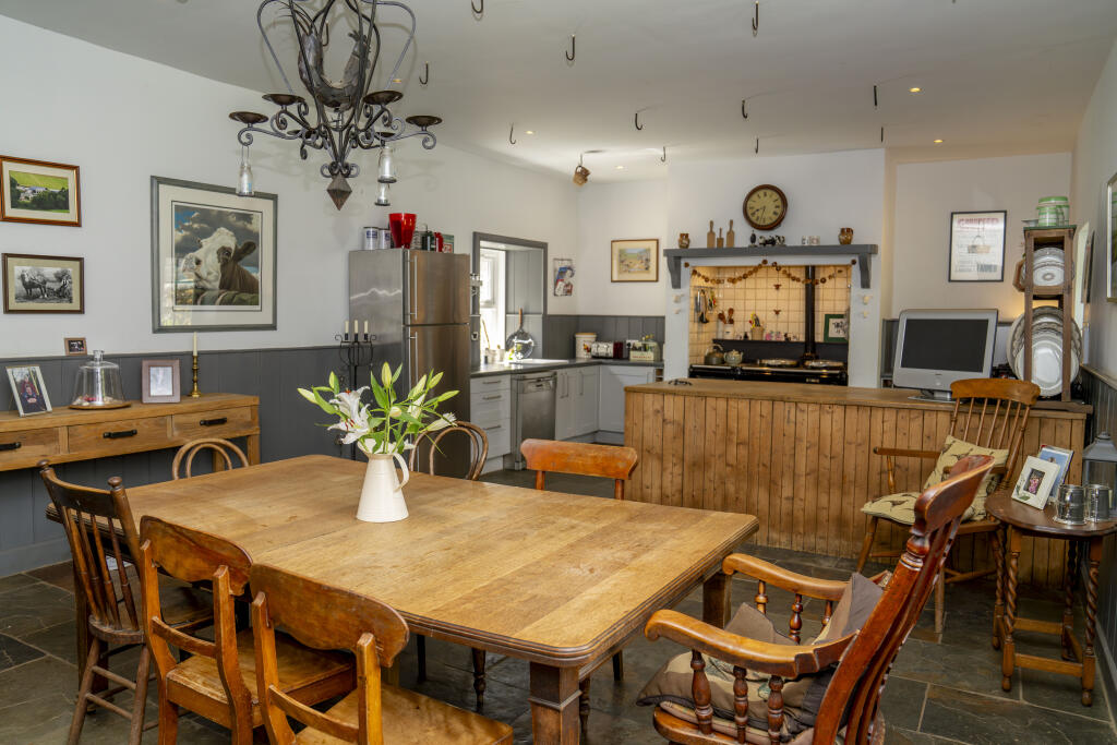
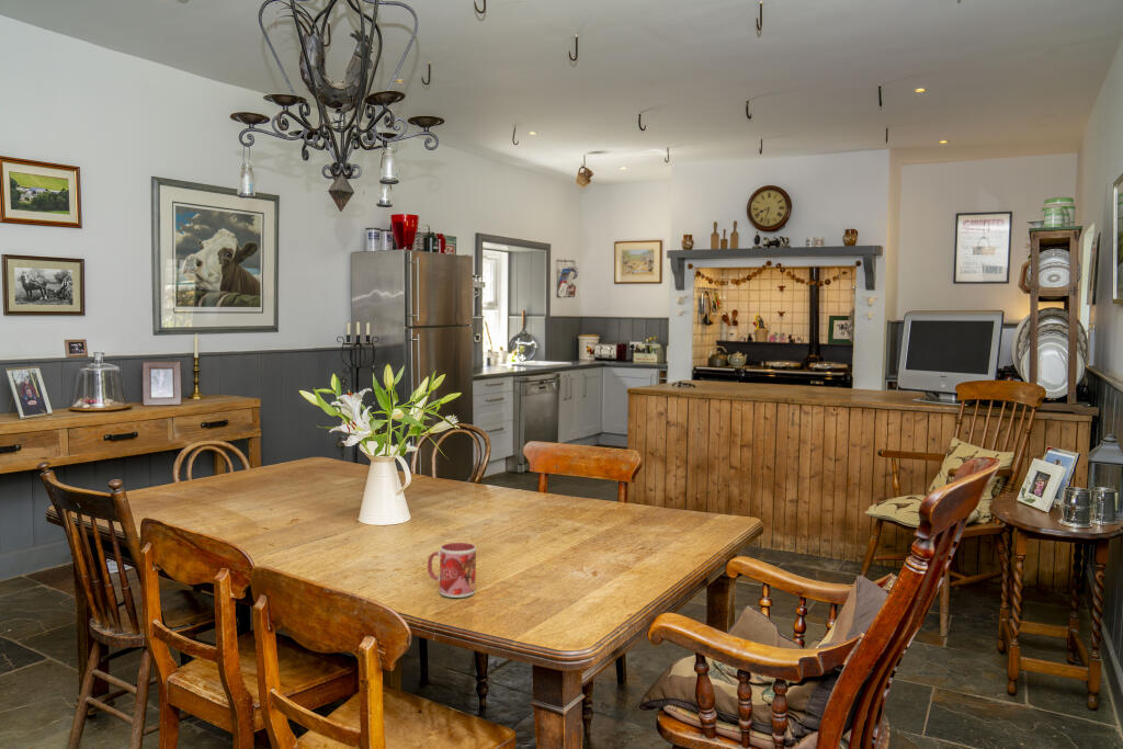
+ mug (451, 568)
